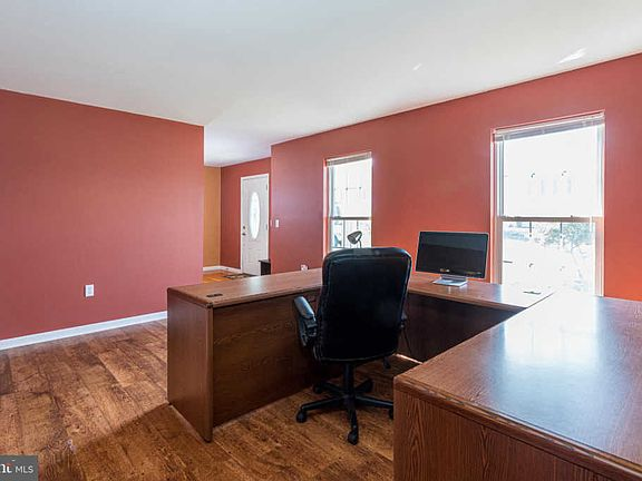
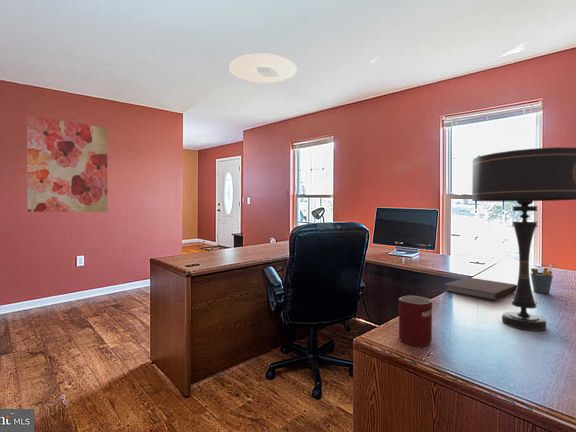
+ ceiling light (263, 66)
+ table lamp (524, 240)
+ pen holder (541, 278)
+ wall art (70, 167)
+ notebook (480, 287)
+ mug (418, 318)
